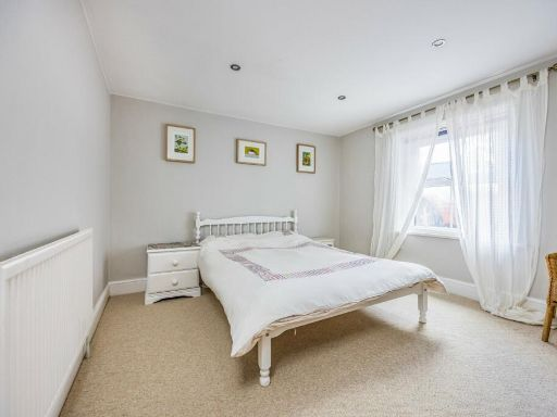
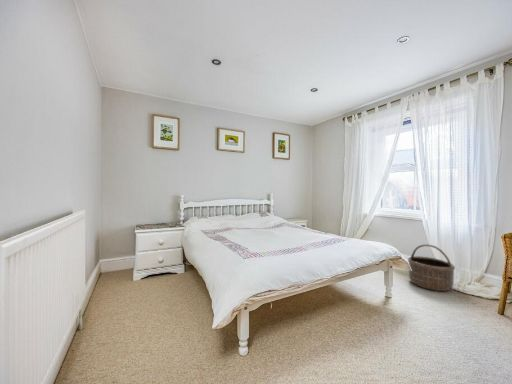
+ basket (430, 264)
